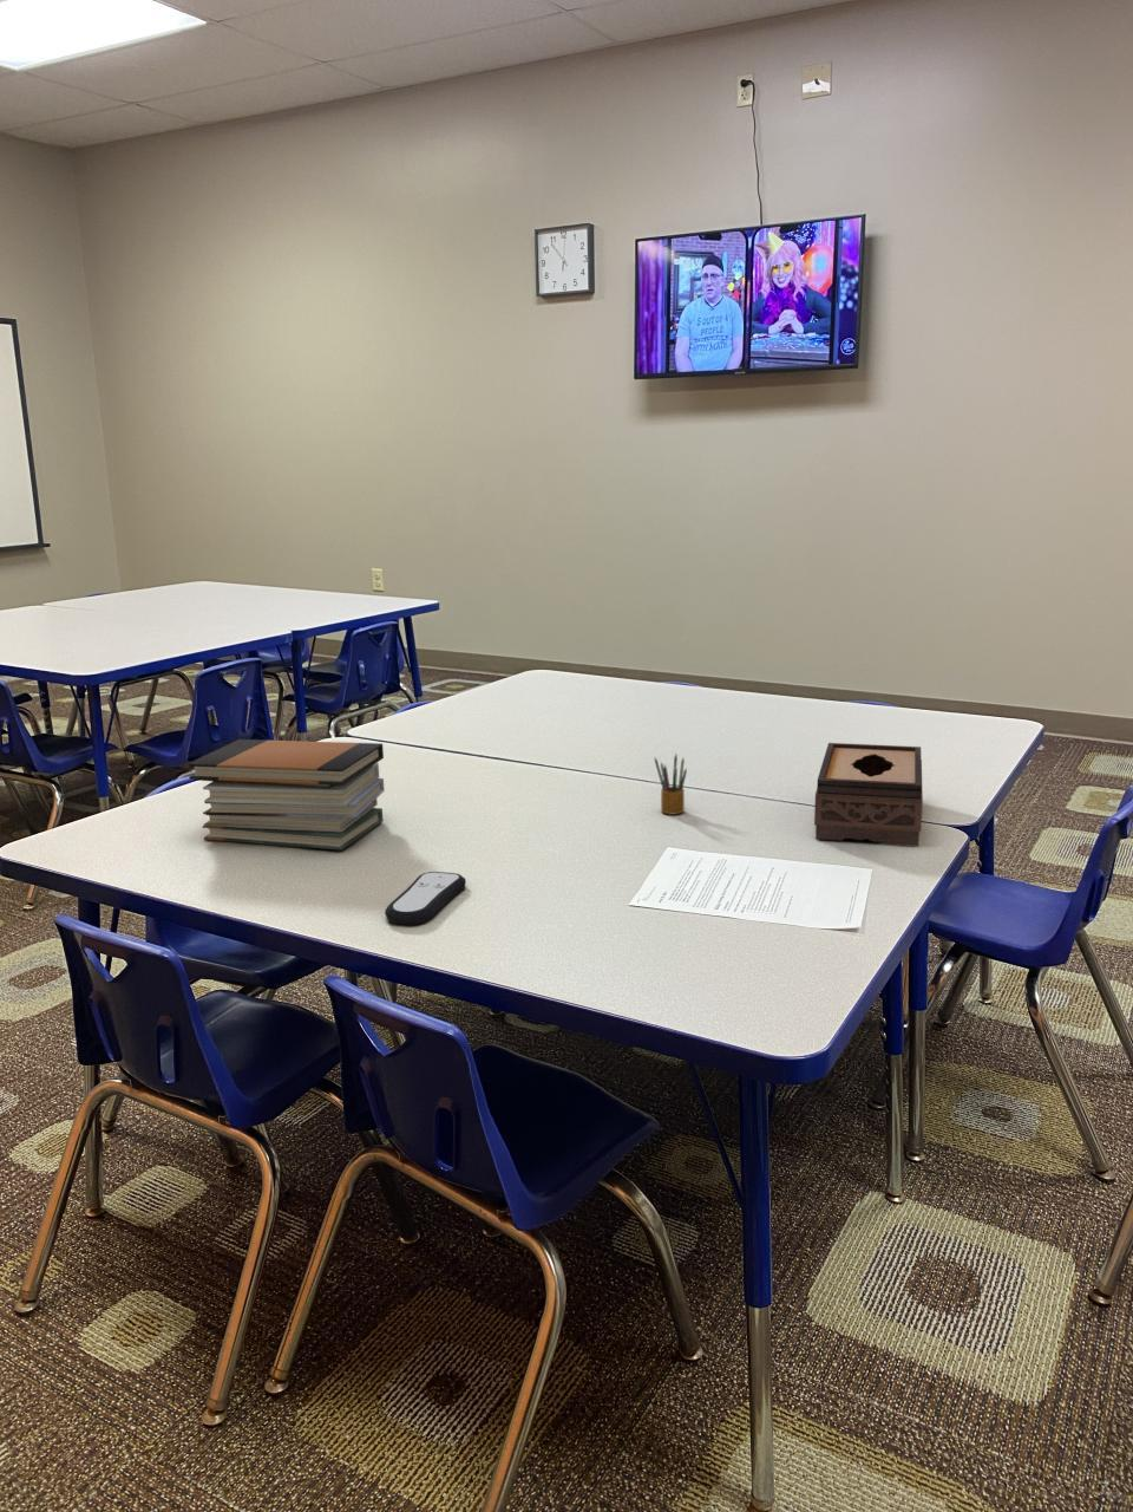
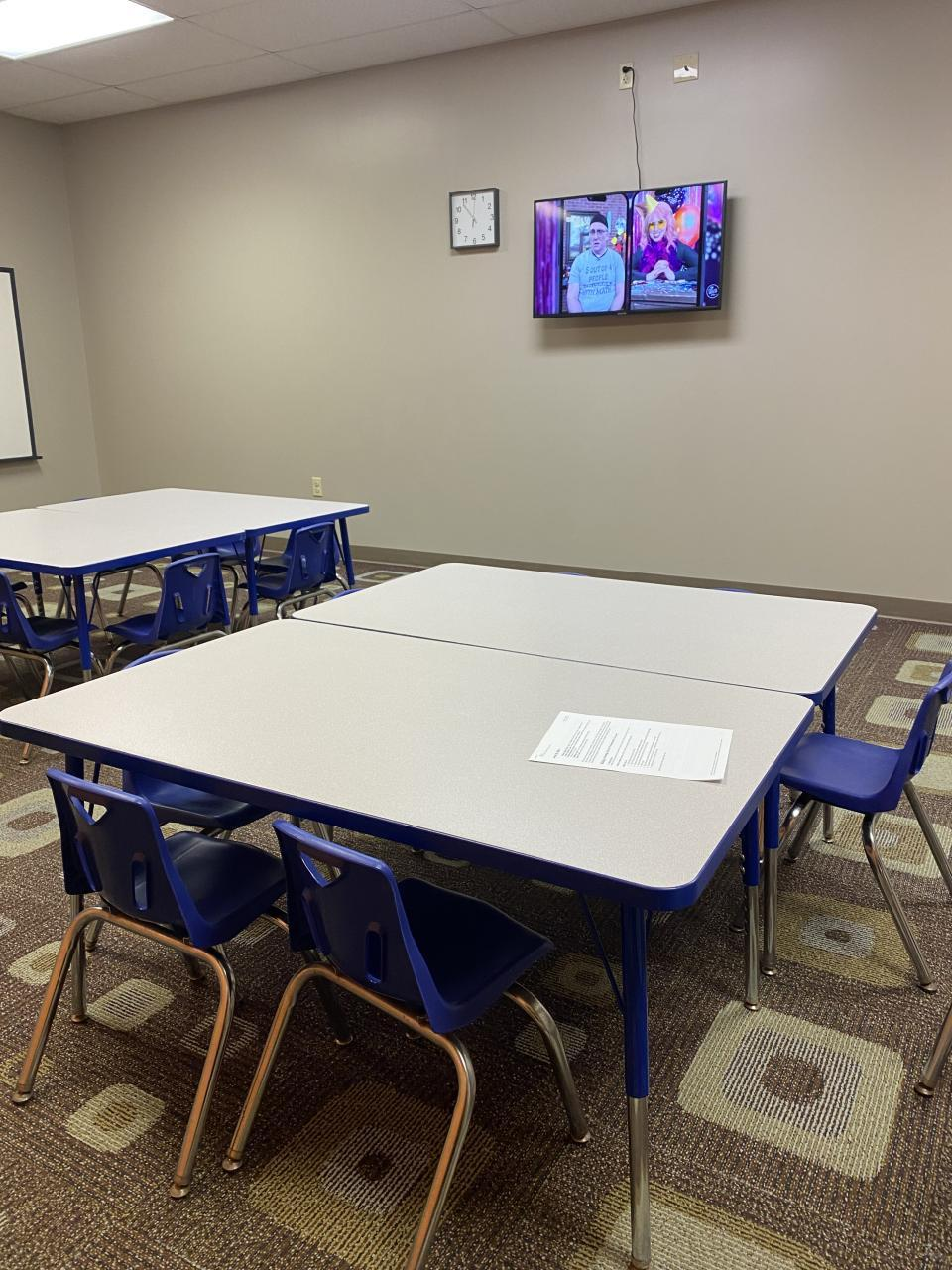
- tissue box (870, 791)
- book stack (293, 792)
- pencil box (672, 783)
- remote control (425, 896)
